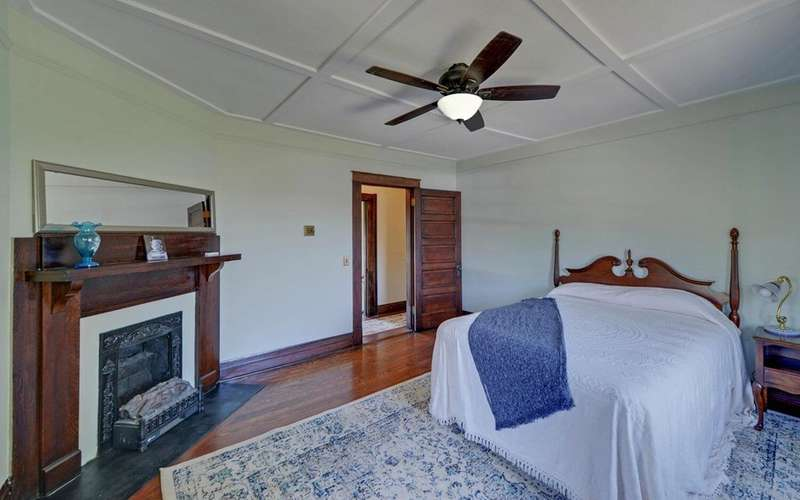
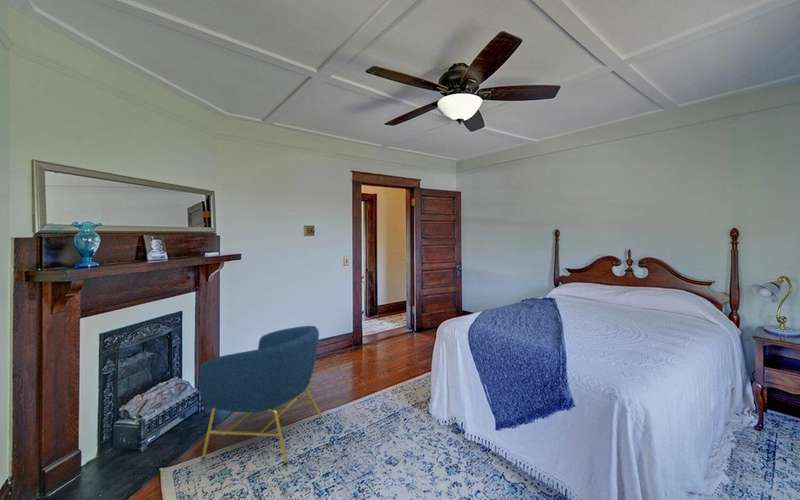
+ armchair (273, 384)
